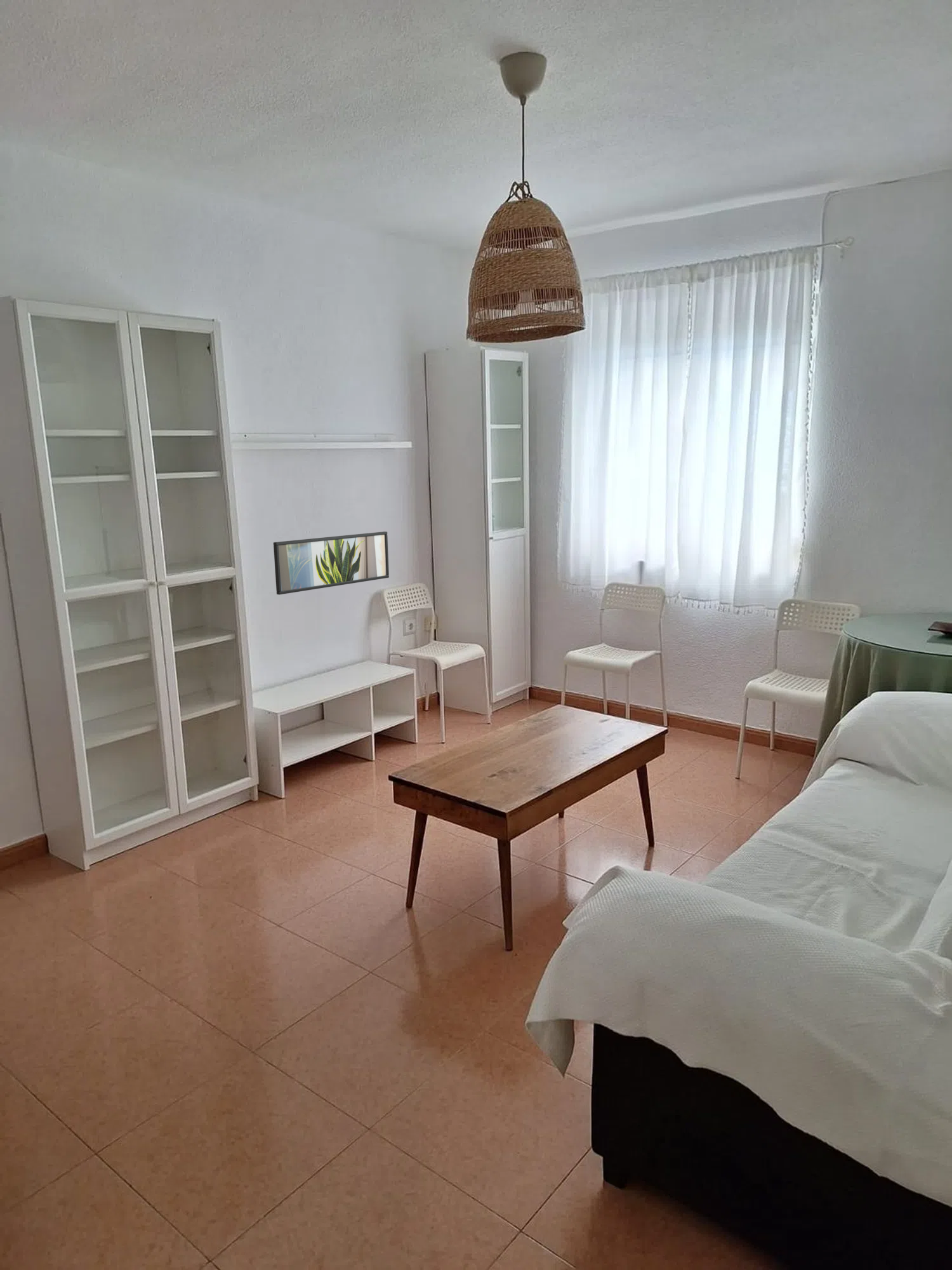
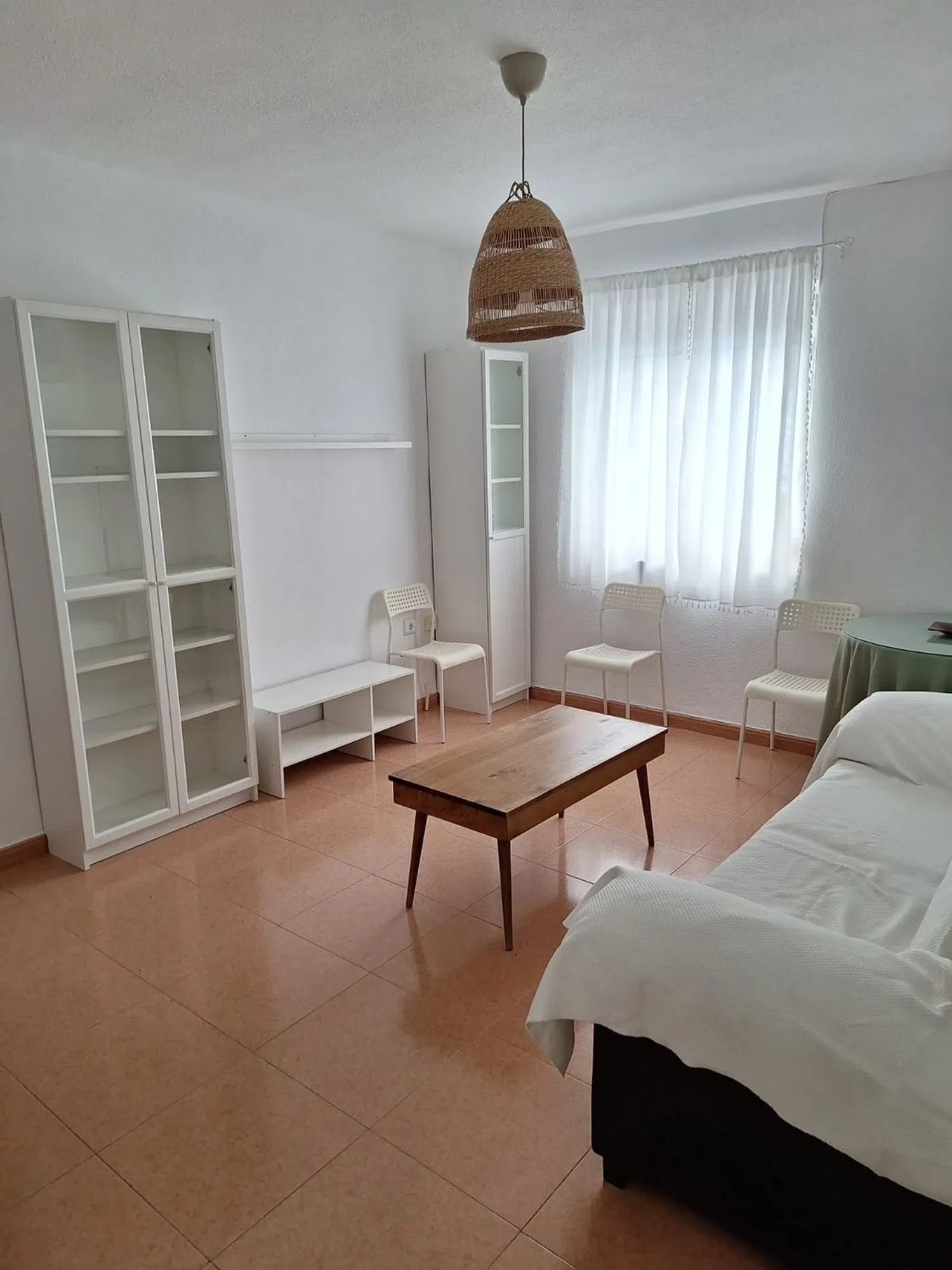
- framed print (335, 561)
